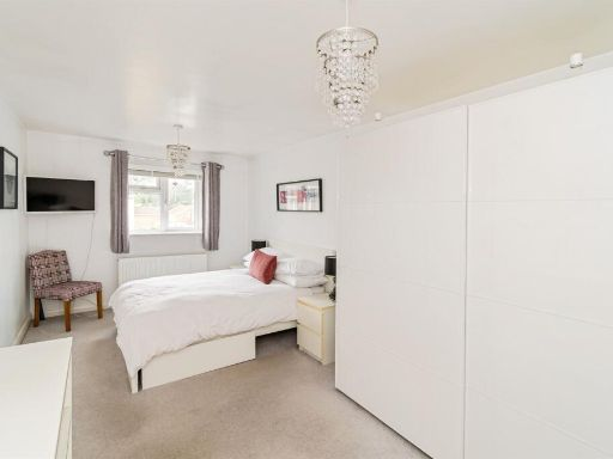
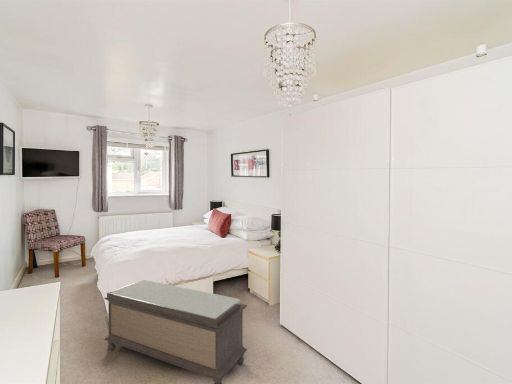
+ bench (173, 325)
